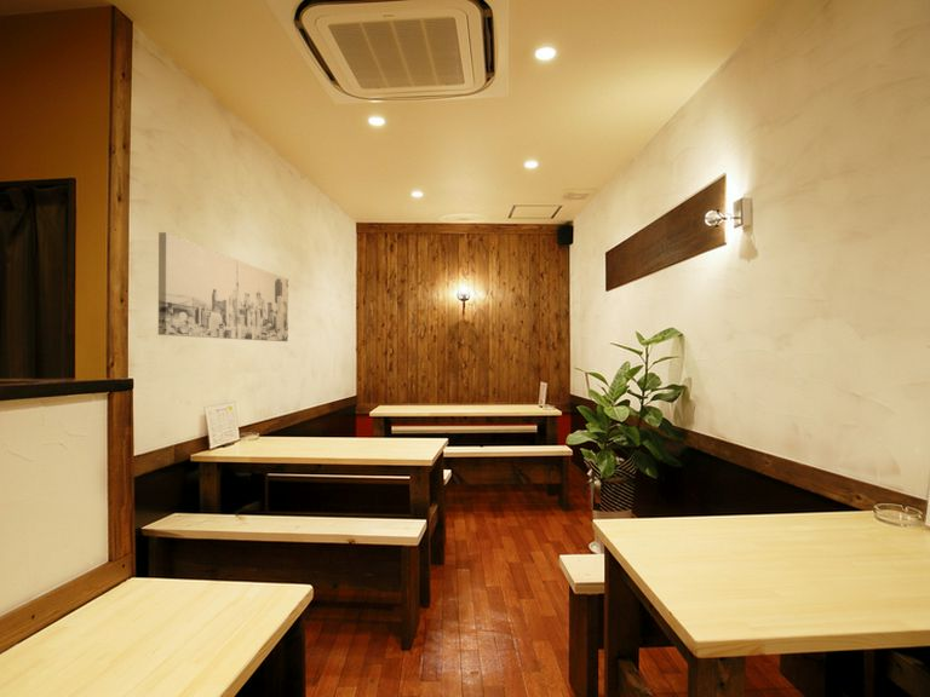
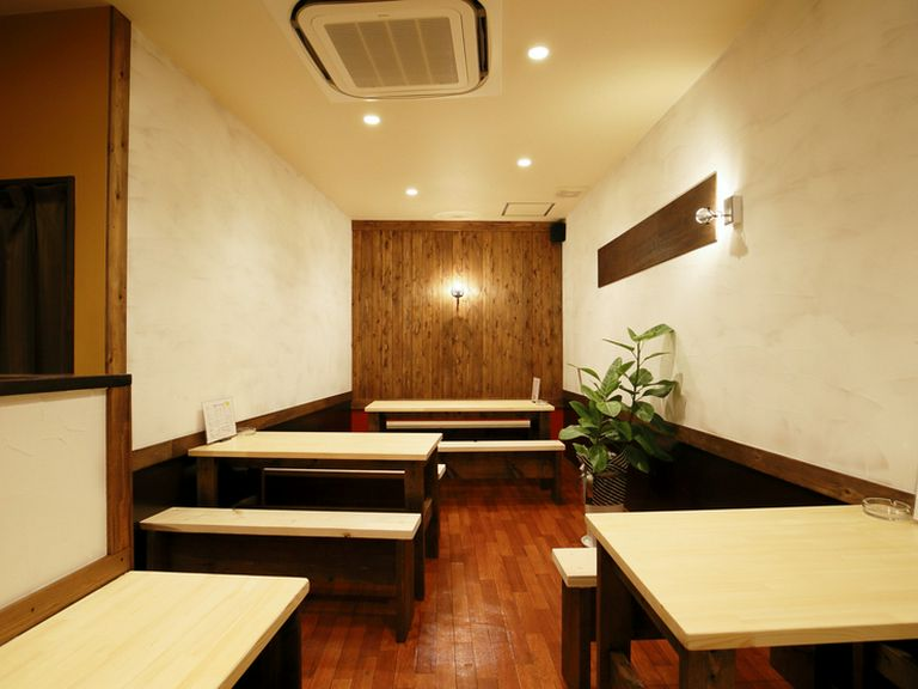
- wall art (239, 300)
